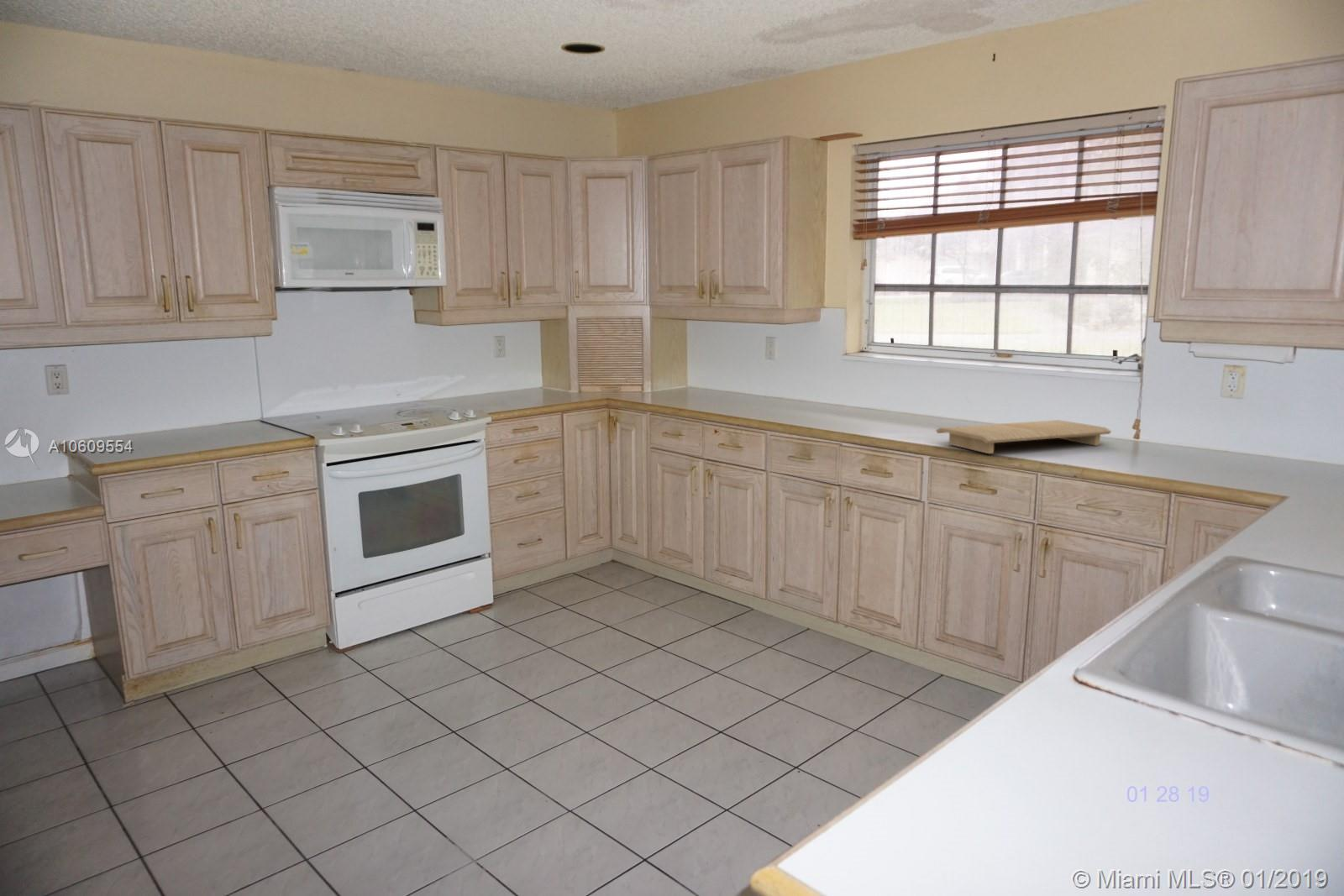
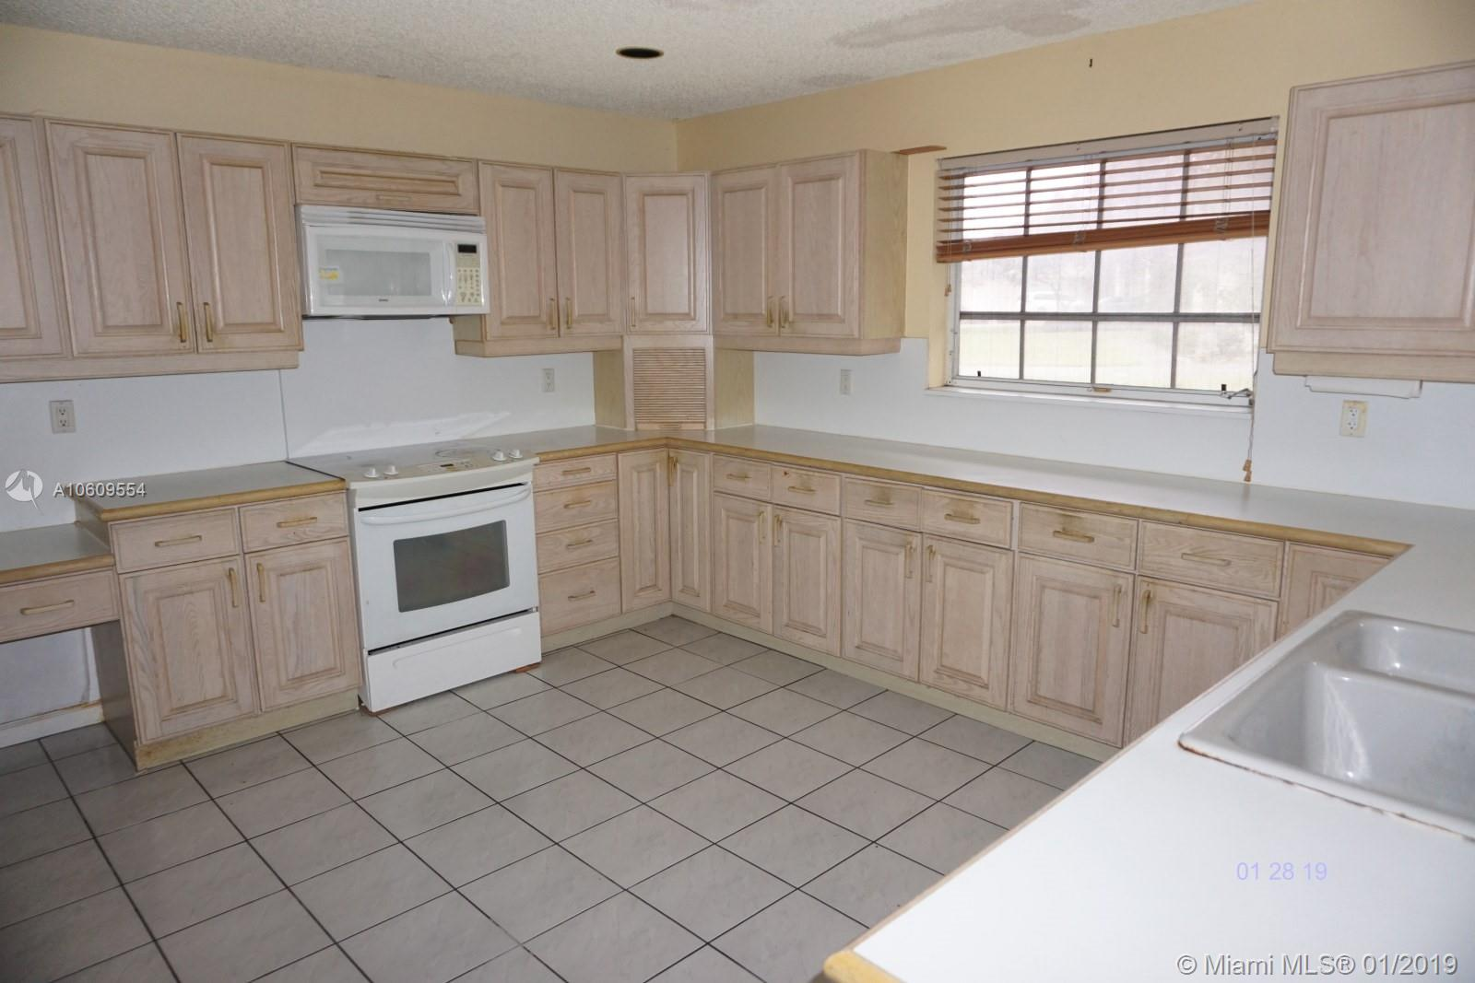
- cutting board (1022, 436)
